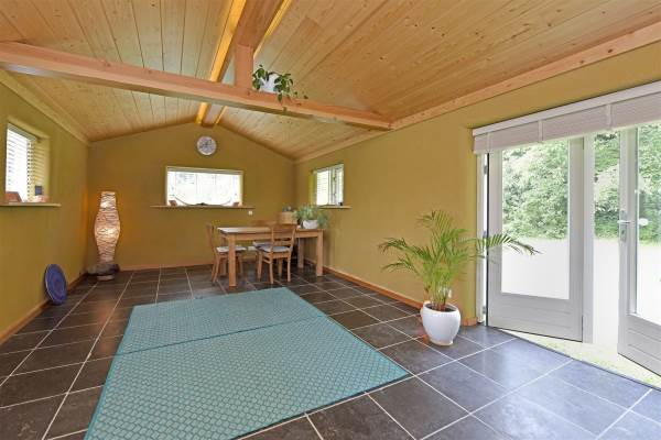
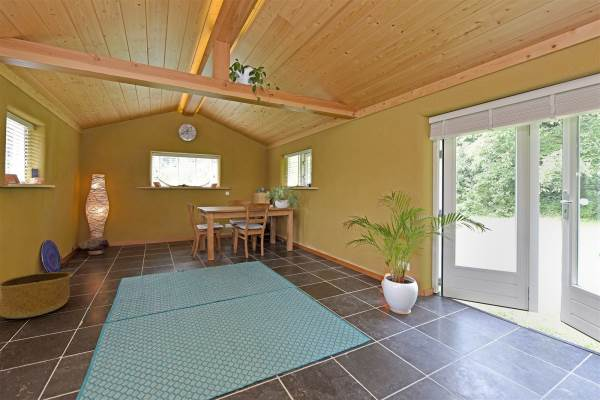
+ basket (36, 293)
